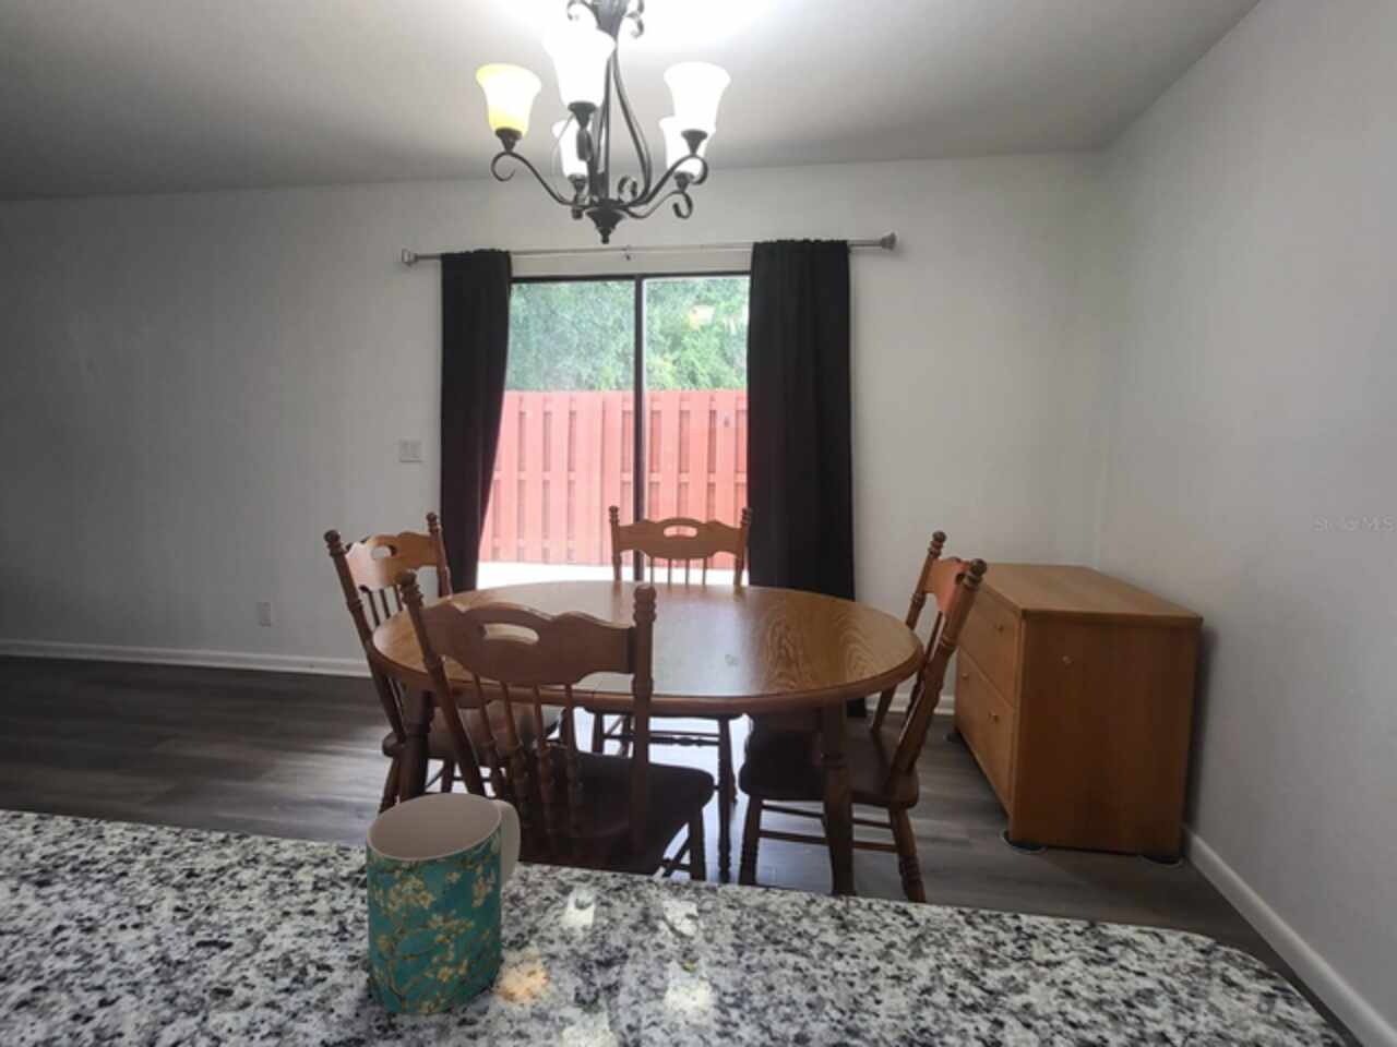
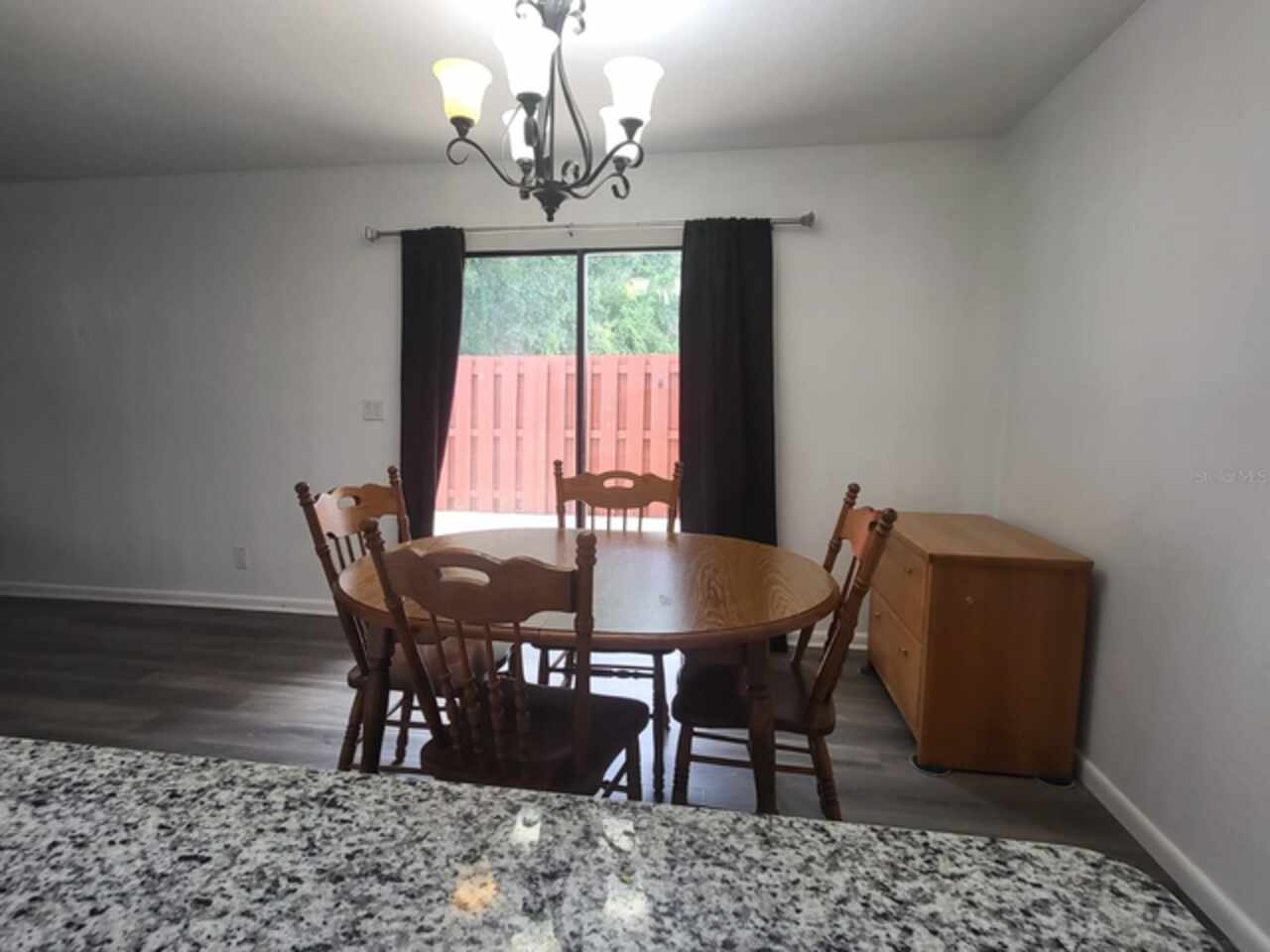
- mug (457, 879)
